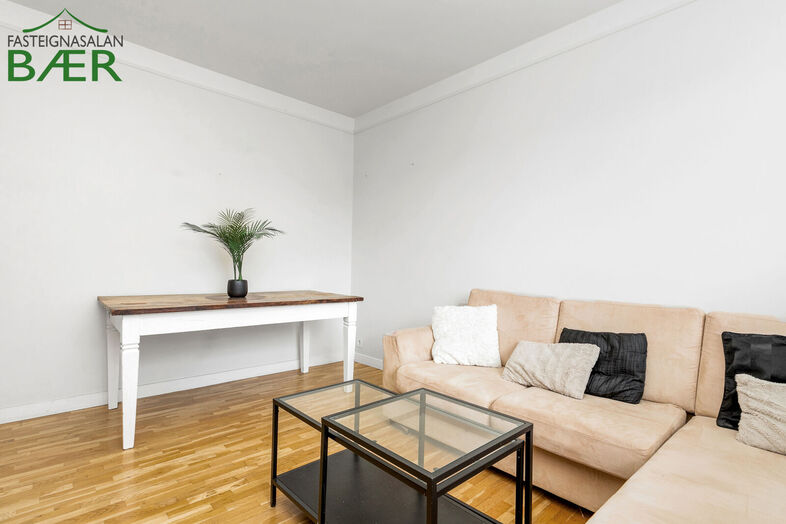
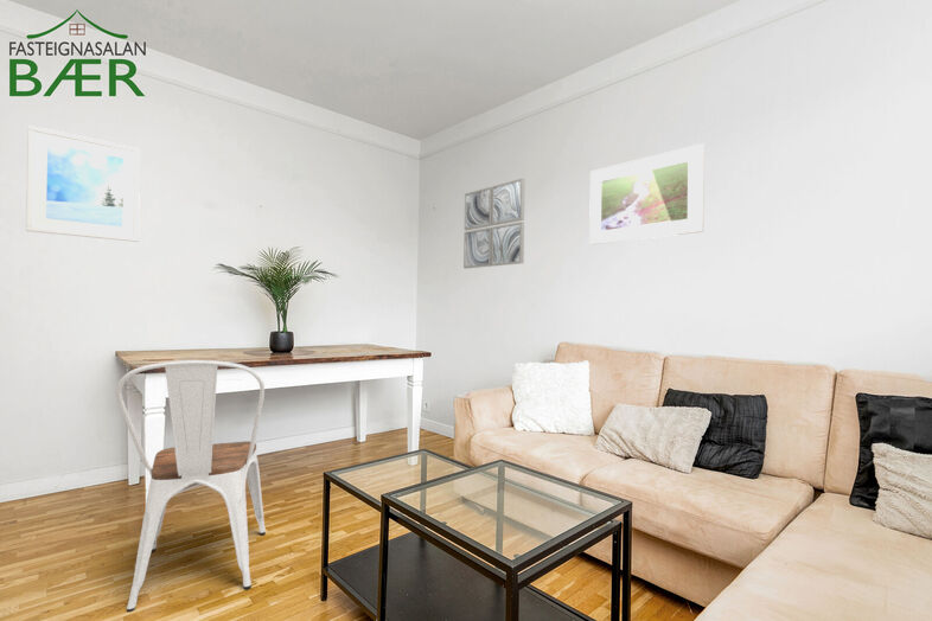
+ wall art (491, 225)
+ chair (202, 462)
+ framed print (87, 187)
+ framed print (641, 198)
